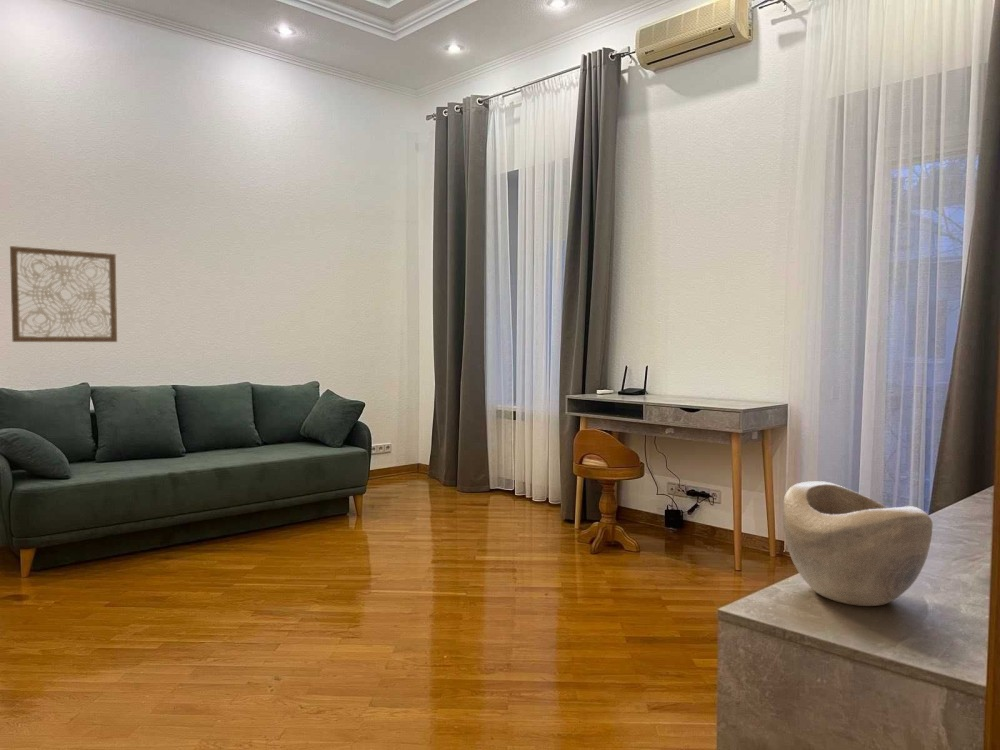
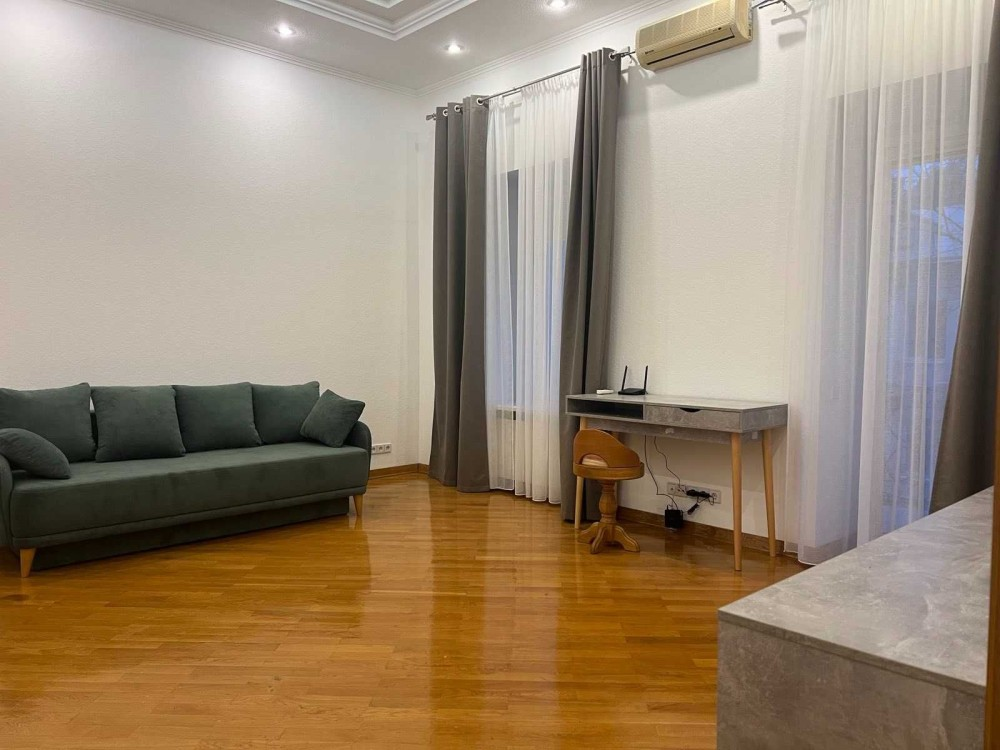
- decorative bowl (853, 543)
- wall art (63, 298)
